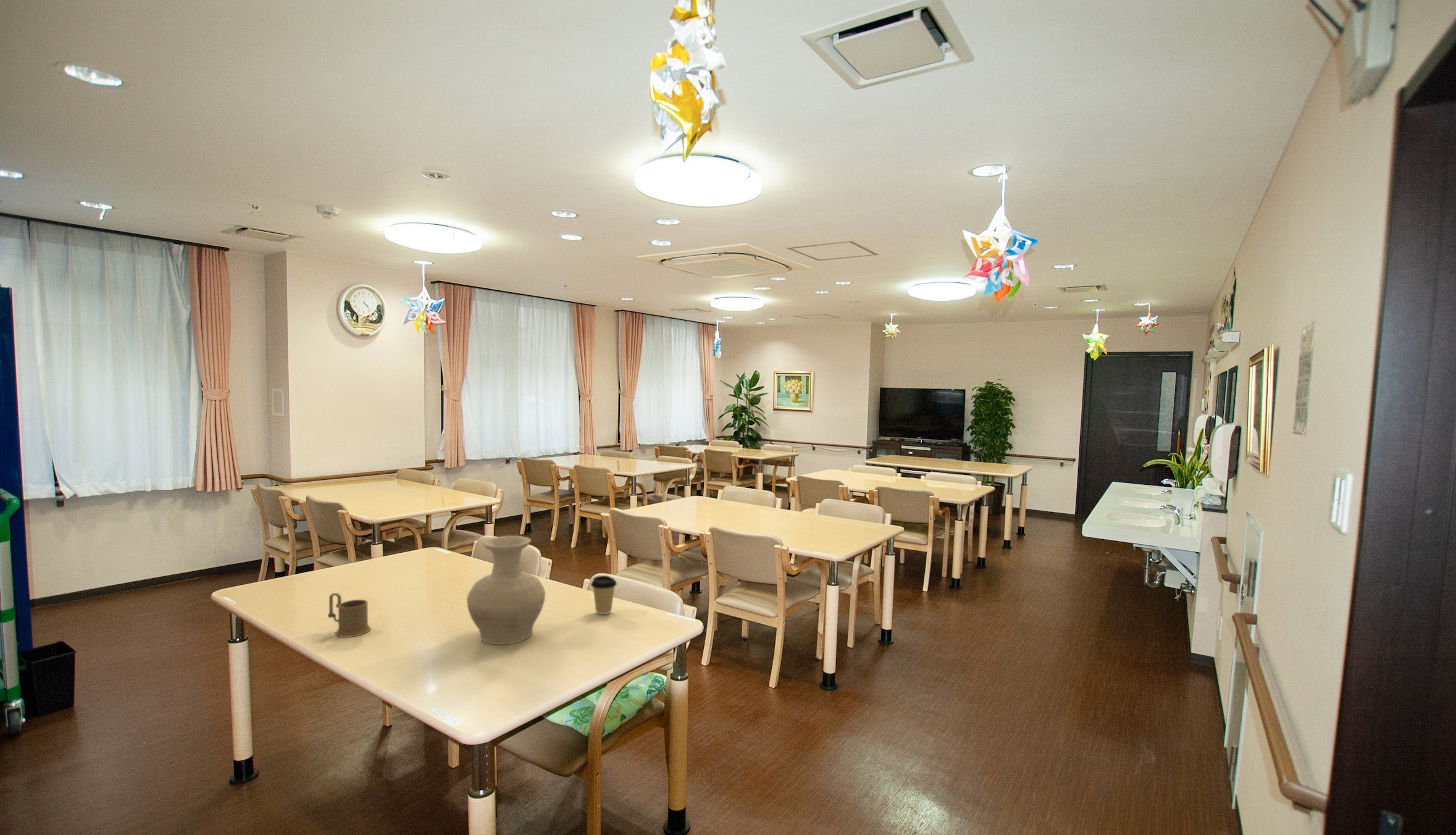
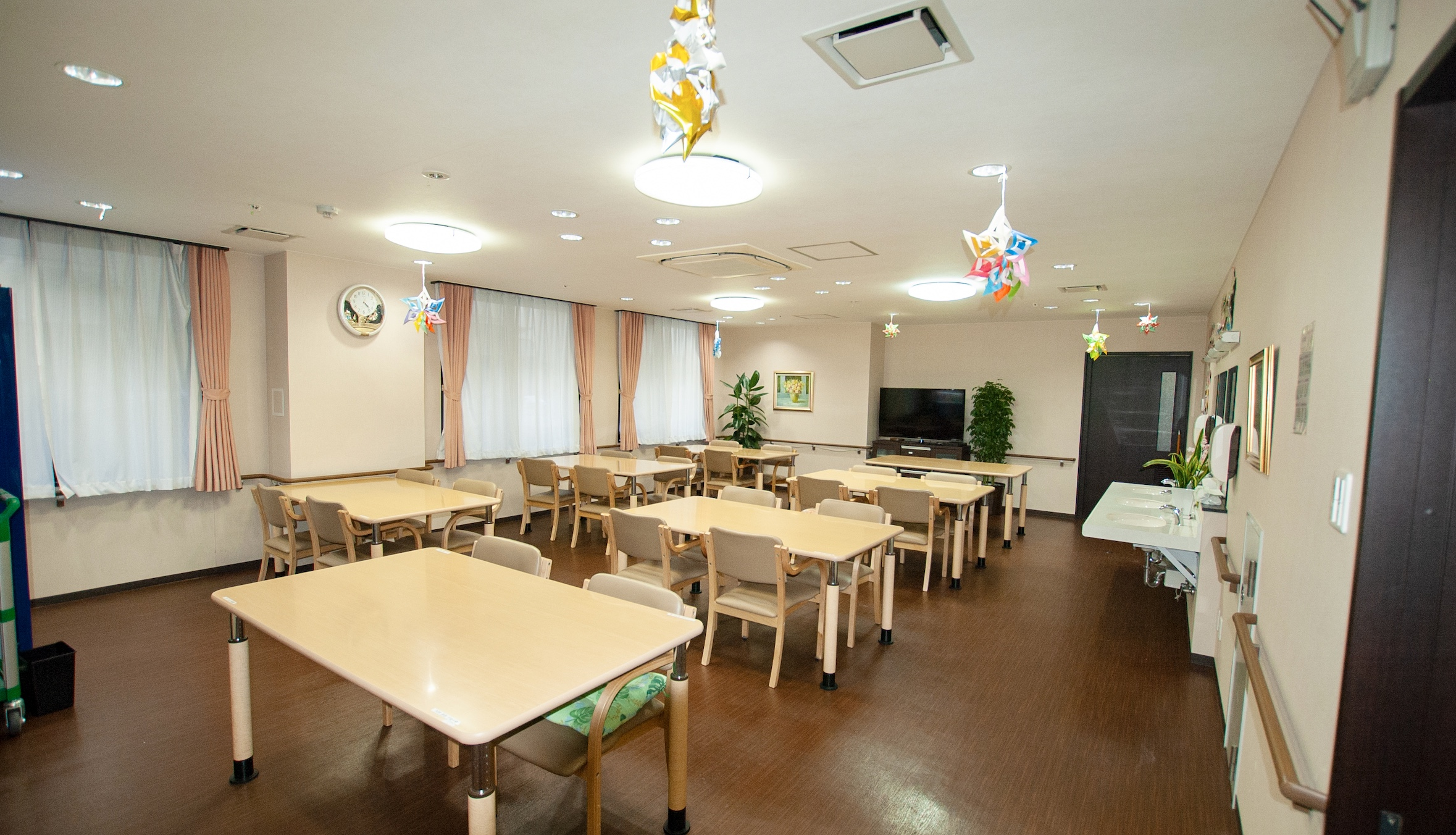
- mug (348, 612)
- vase (506, 588)
- coffee cup (603, 595)
